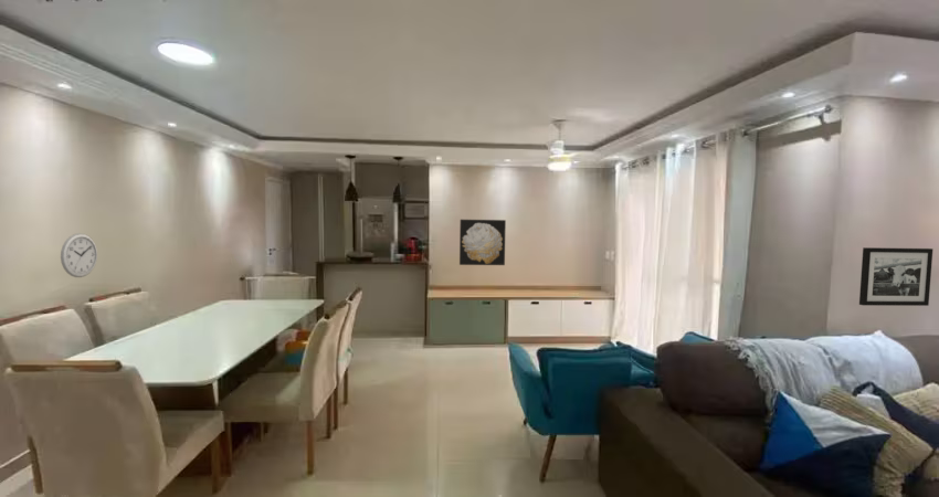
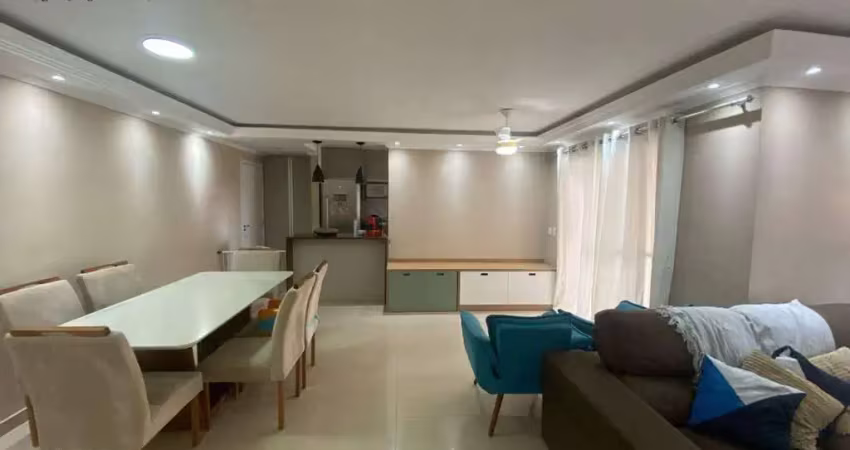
- picture frame (896, 276)
- wall art (482, 242)
- wall clock (81, 255)
